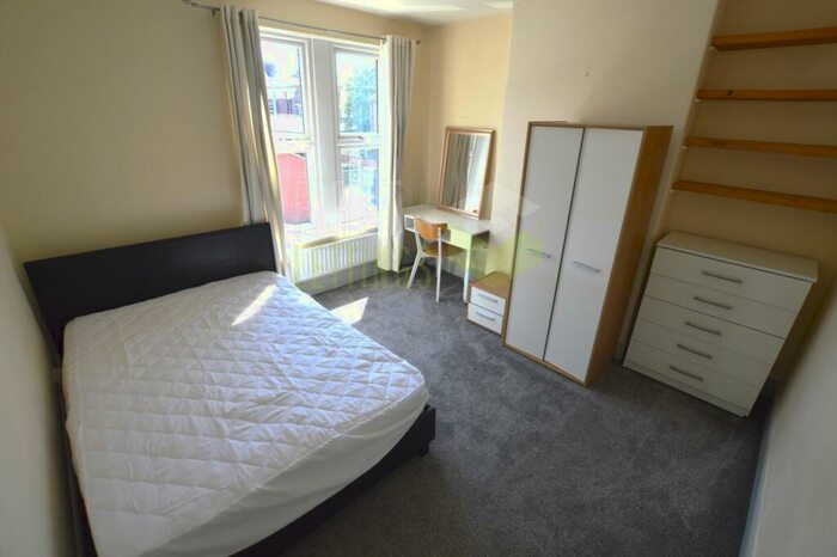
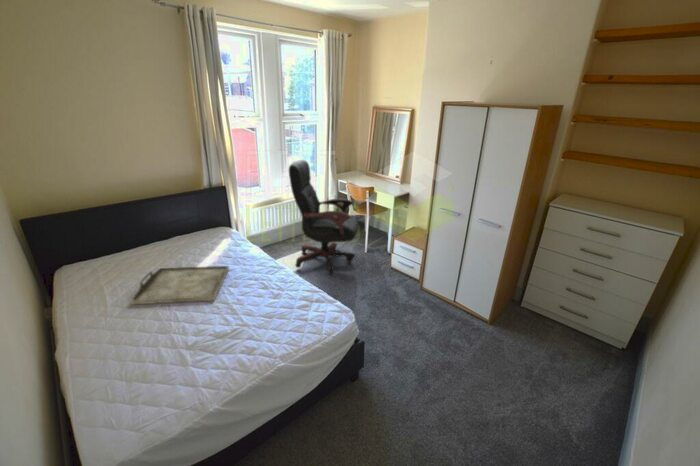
+ serving tray (184, 279)
+ office chair (326, 214)
